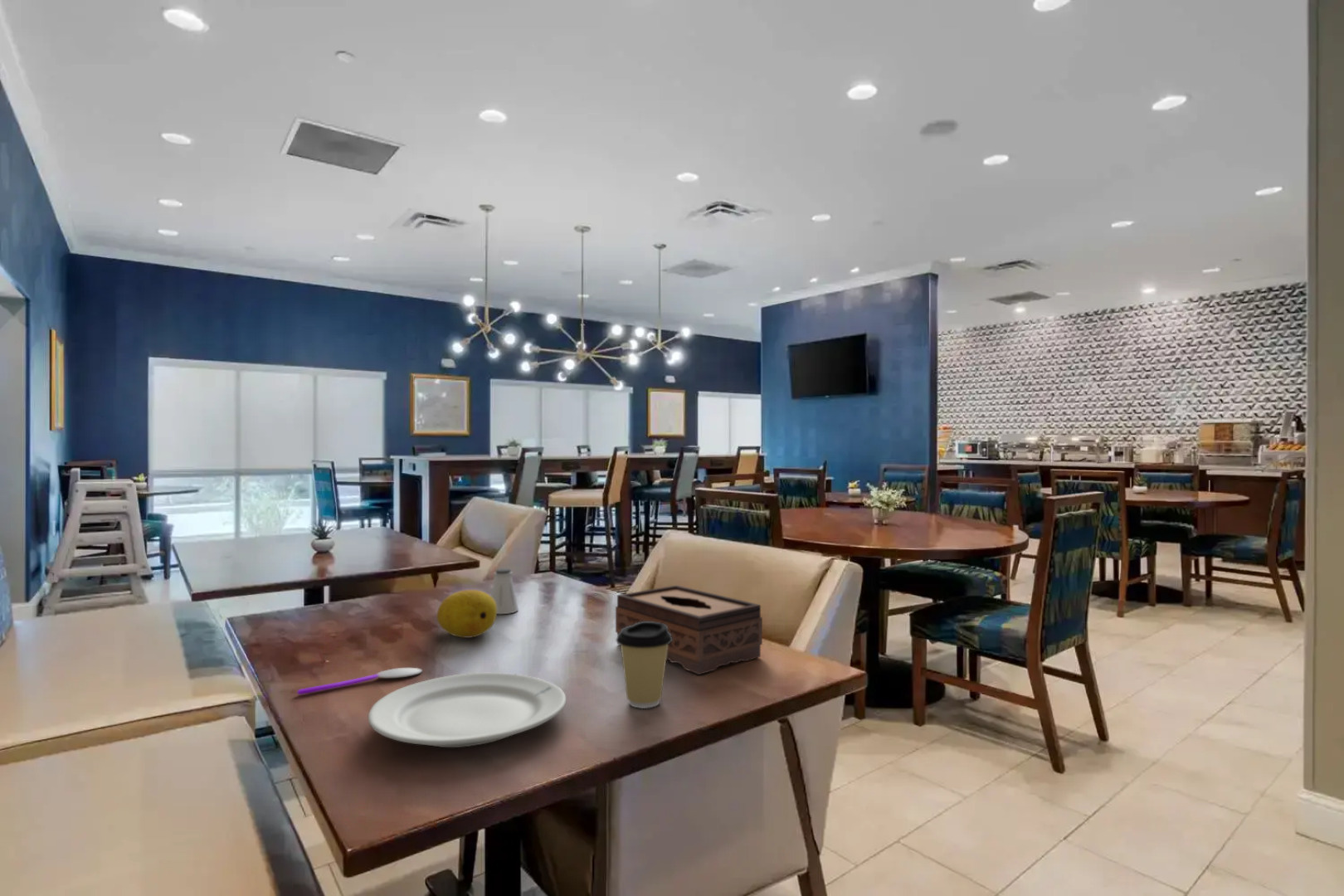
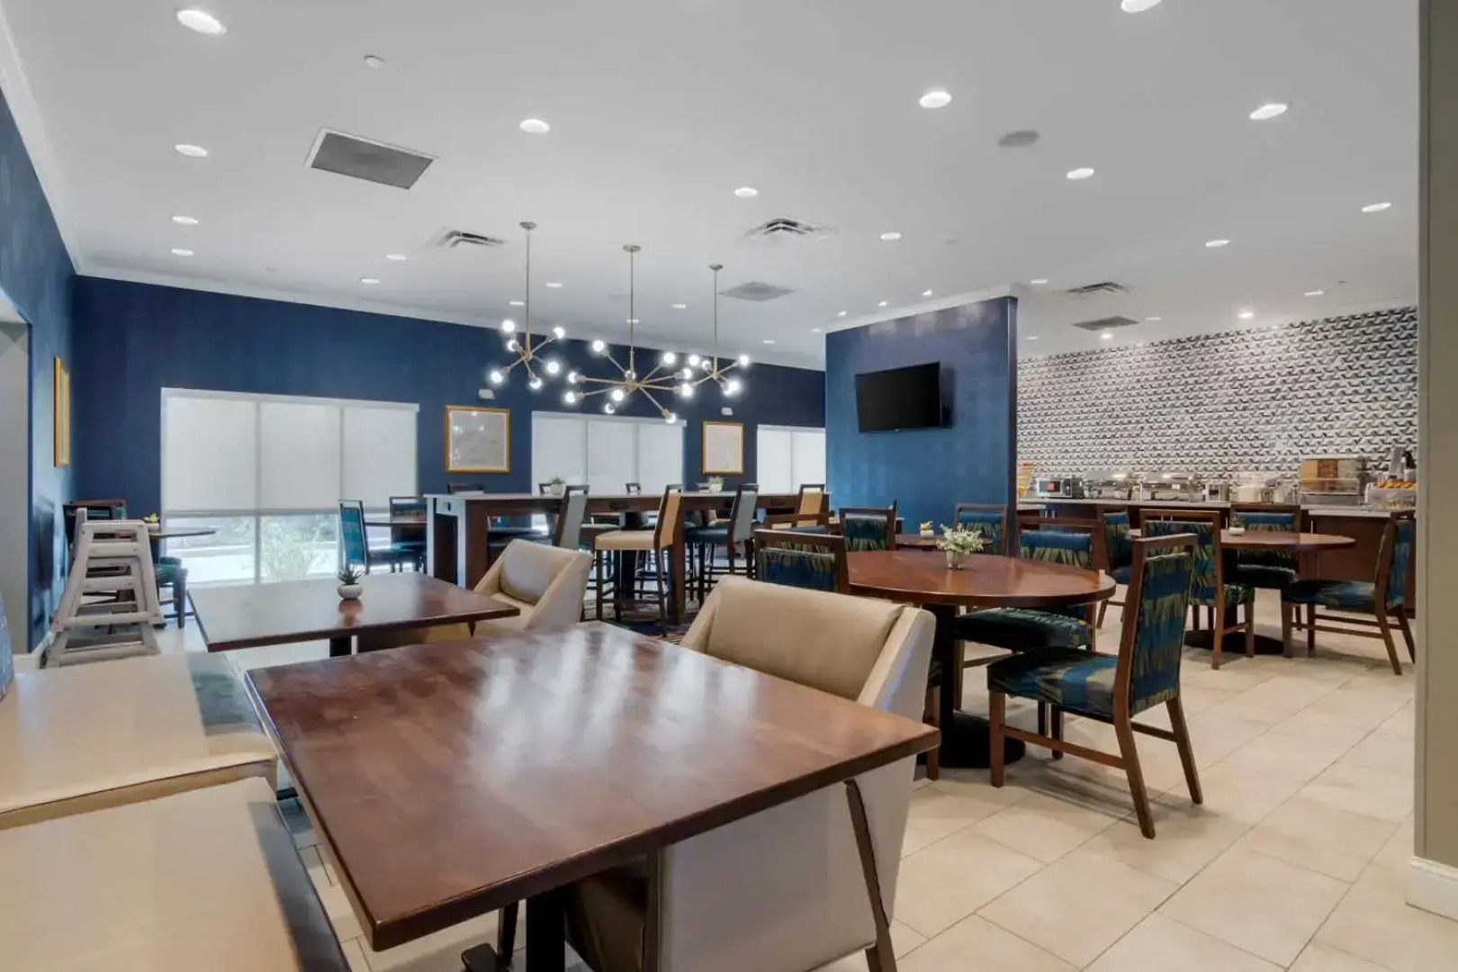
- spoon (363, 679)
- saltshaker (503, 590)
- tissue box (686, 625)
- chinaware (470, 711)
- coffee cup (644, 665)
- fruit (465, 611)
